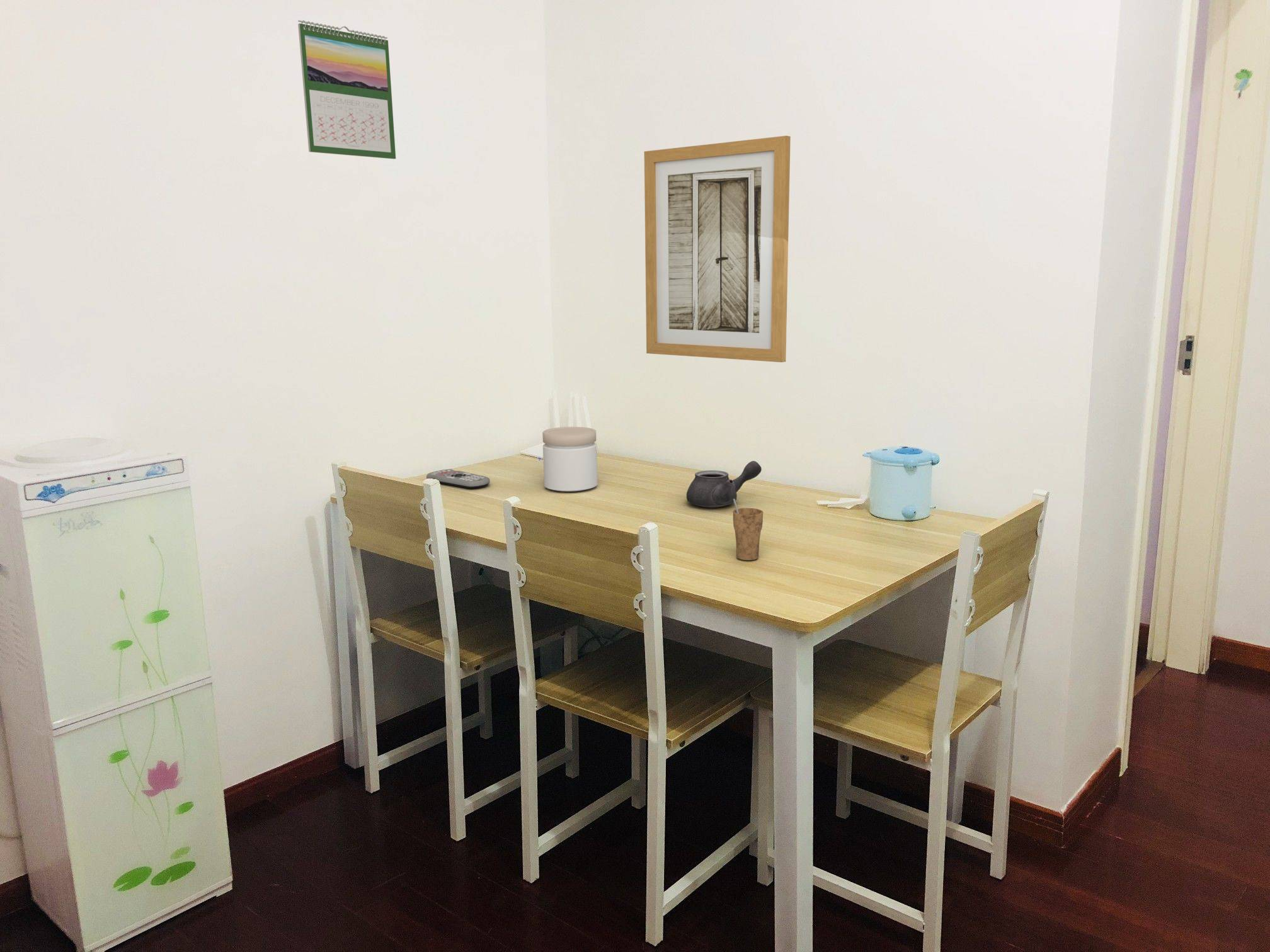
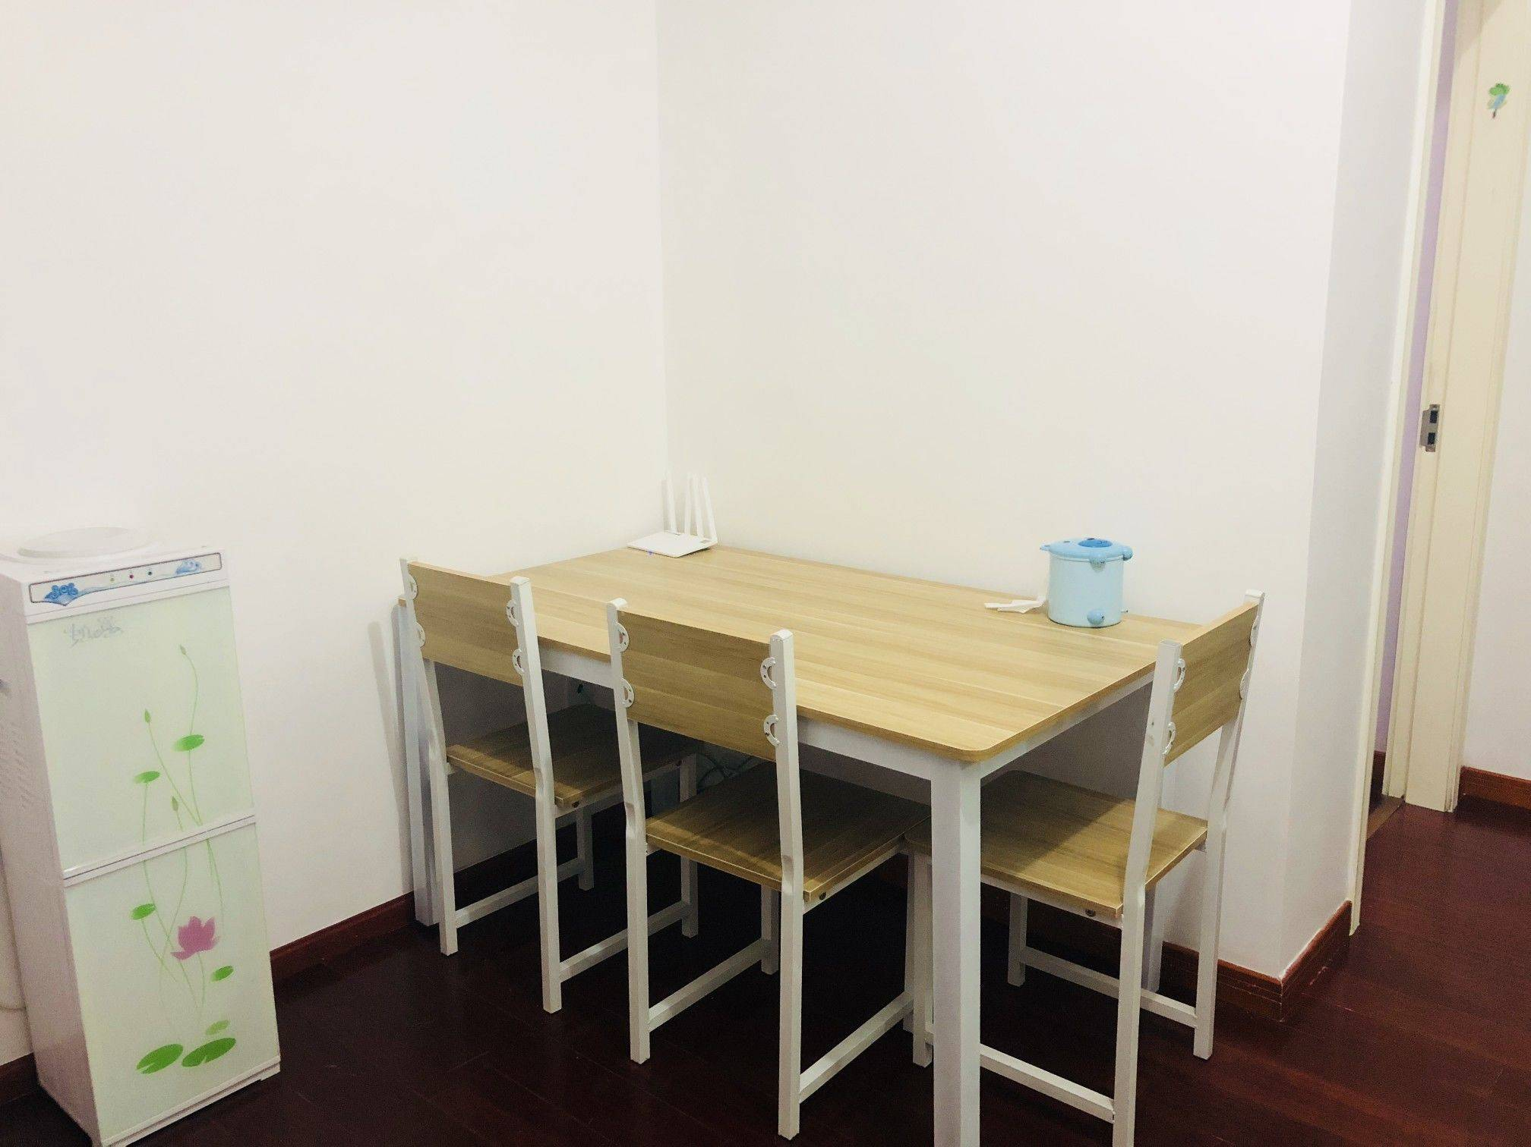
- cup (748, 528)
- calendar (349, 91)
- remote control (459, 479)
- teapot (726, 484)
- jar (570, 459)
- wall art (712, 253)
